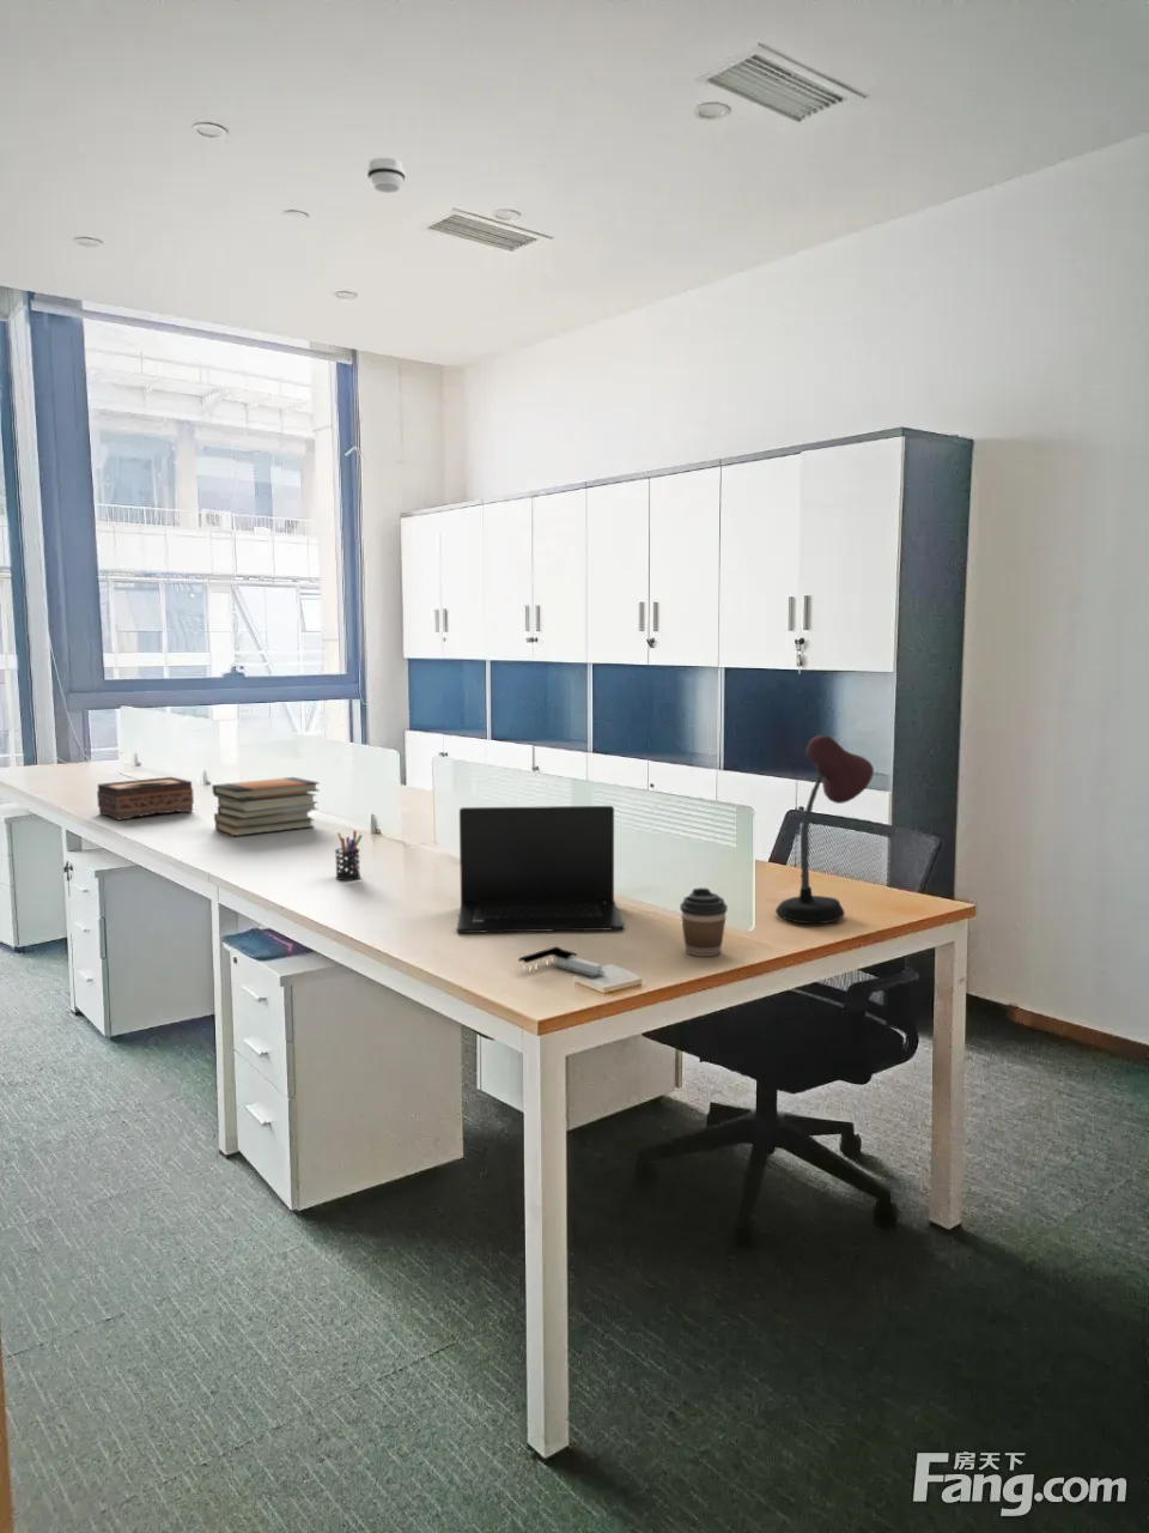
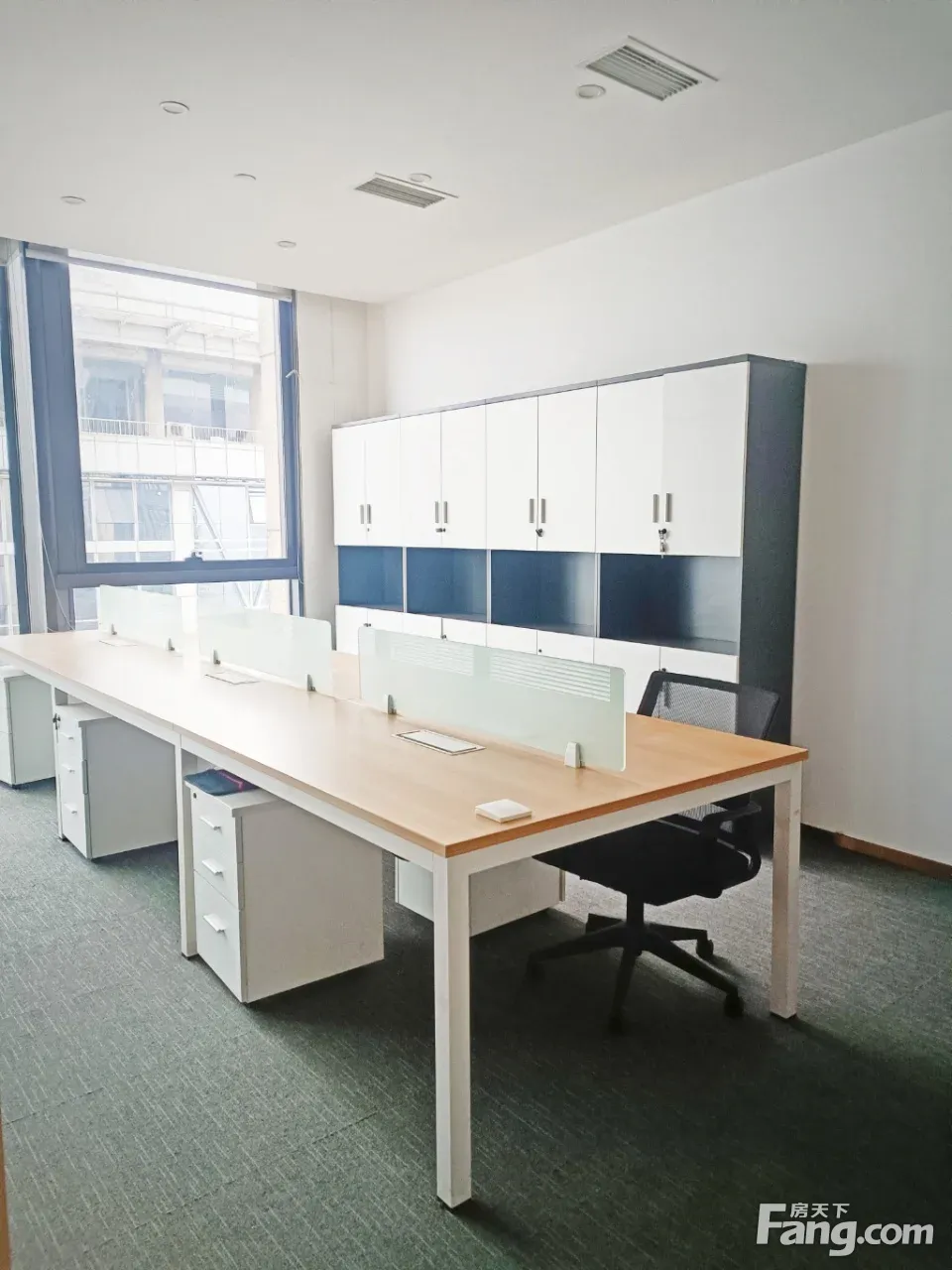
- book stack (266, 805)
- desk lamp (807, 827)
- smoke detector (385, 175)
- coffee cup (702, 921)
- architectural model (561, 964)
- laptop (538, 865)
- tissue box (145, 798)
- pen holder (350, 852)
